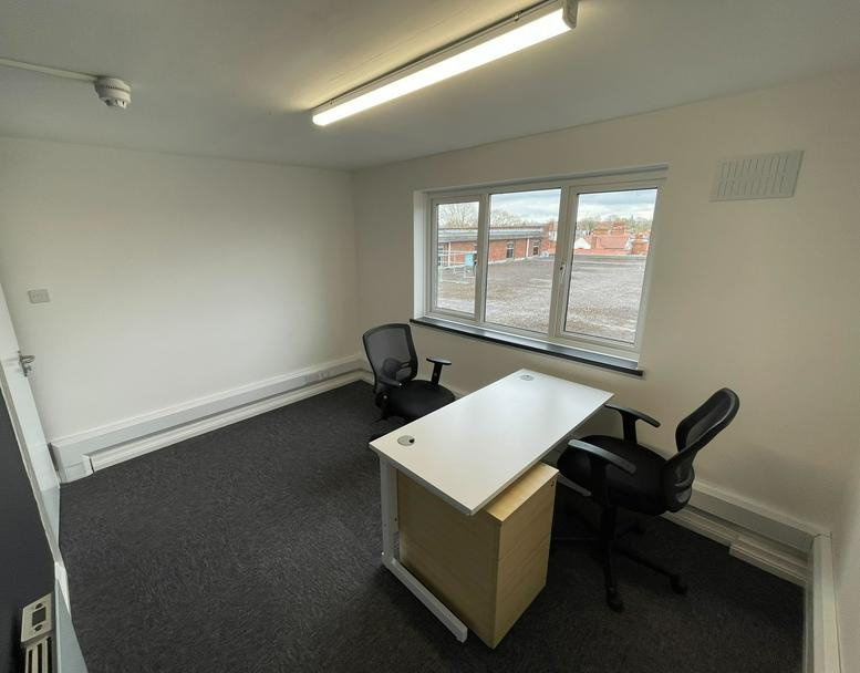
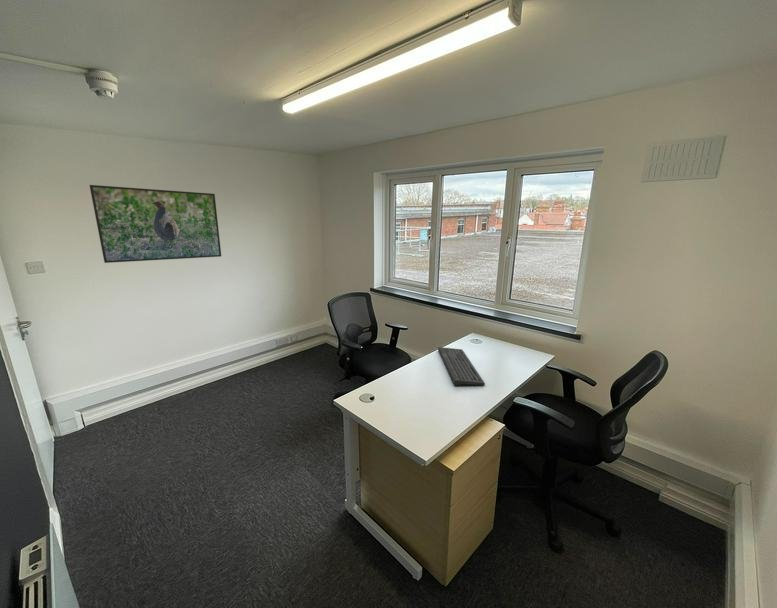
+ keyboard (458, 363)
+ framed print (164, 225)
